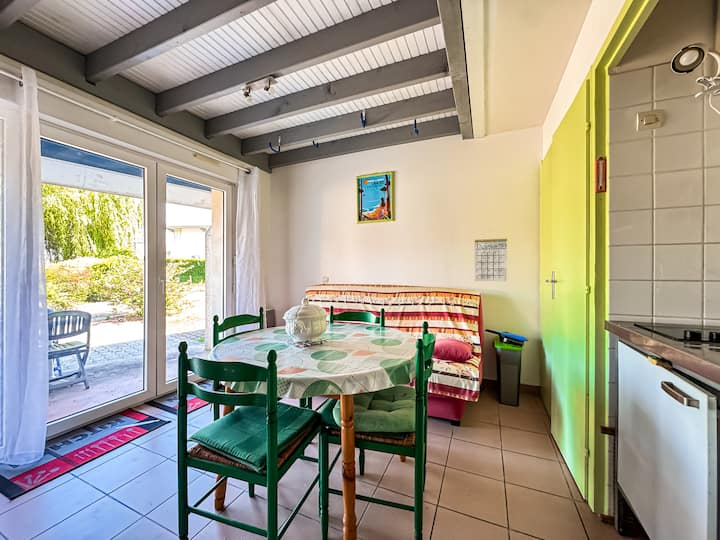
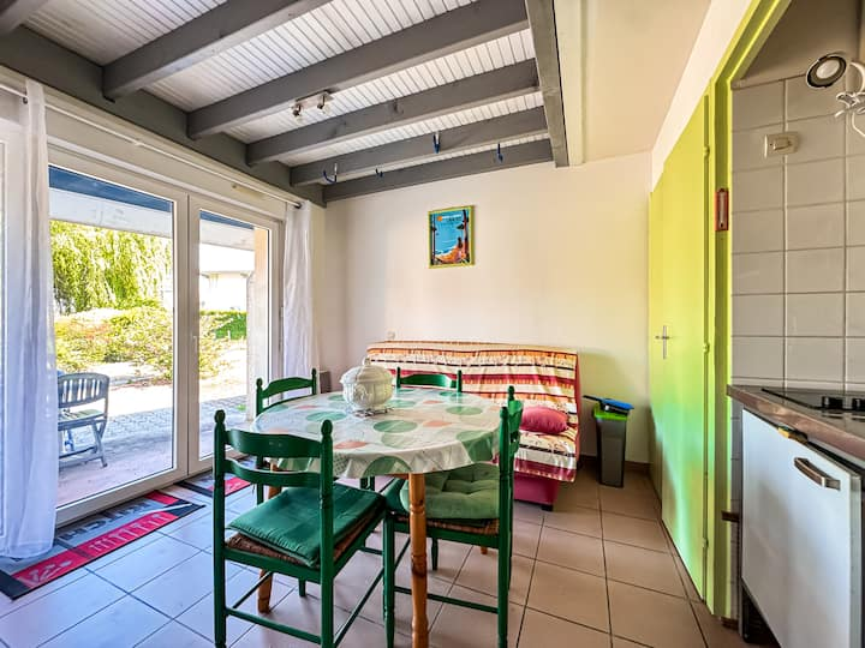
- calendar (490, 255)
